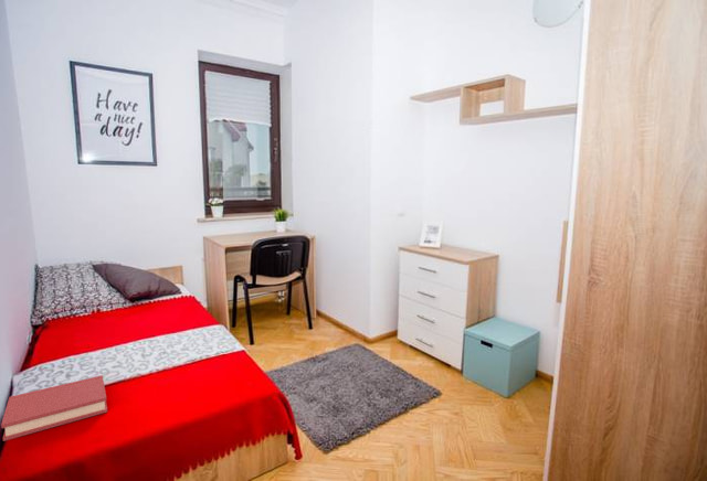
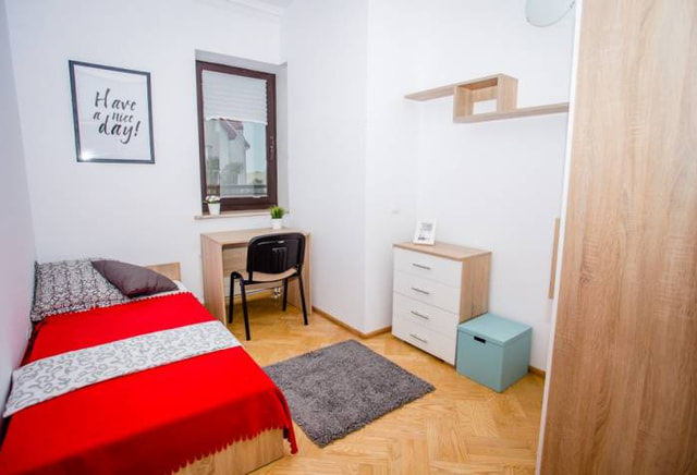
- hardback book (59, 404)
